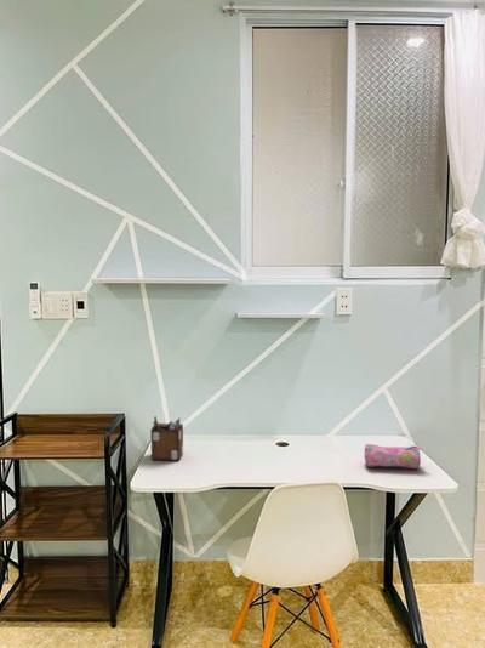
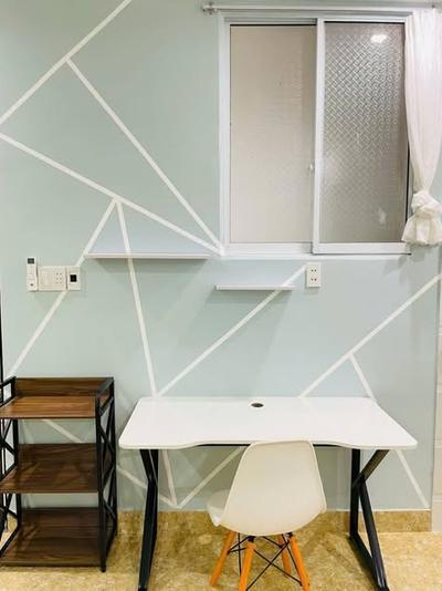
- pencil case (392, 455)
- desk organizer (166, 436)
